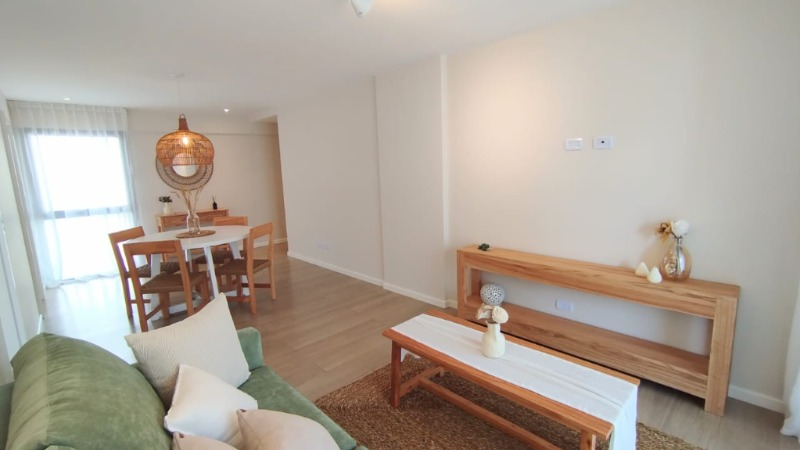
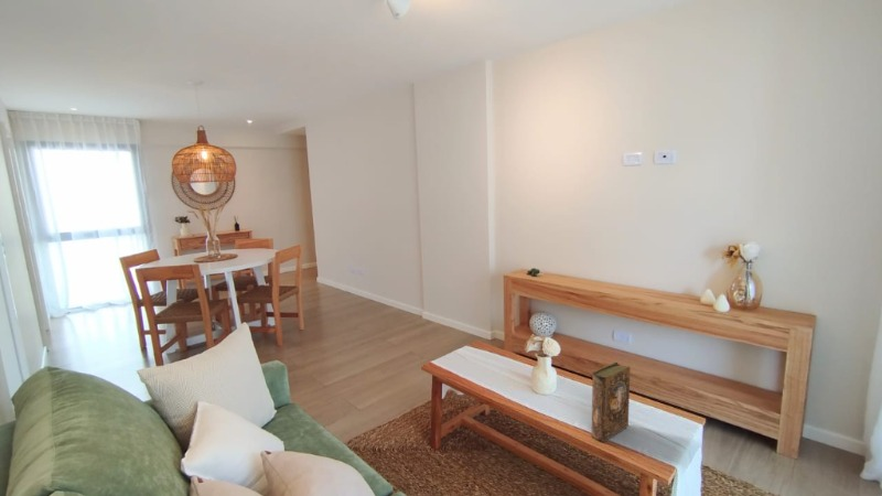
+ book (610, 400)
